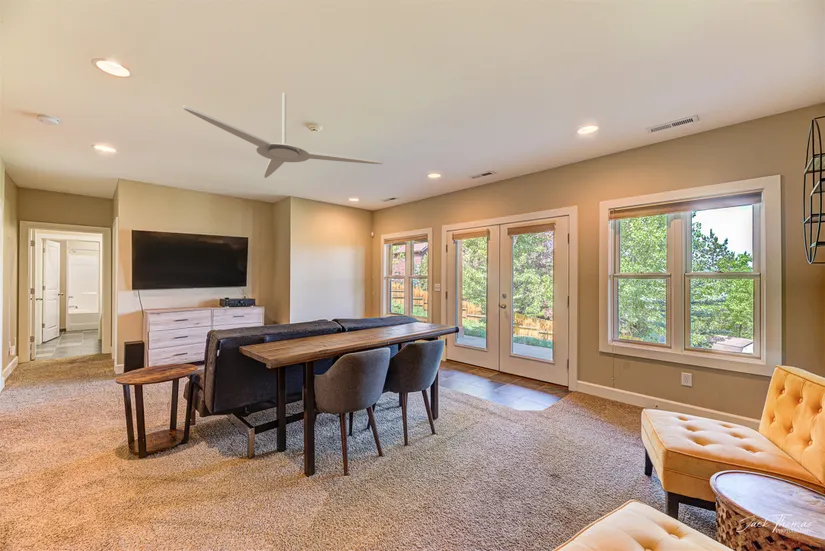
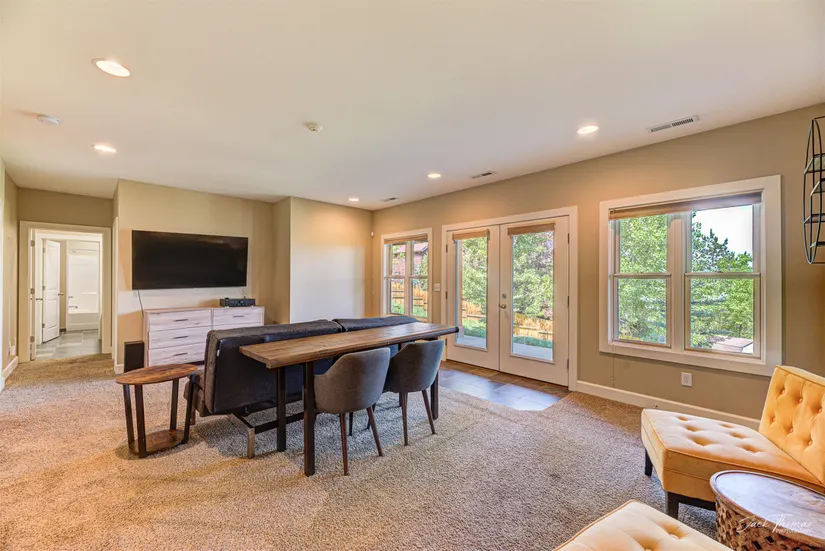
- ceiling fan (285, 130)
